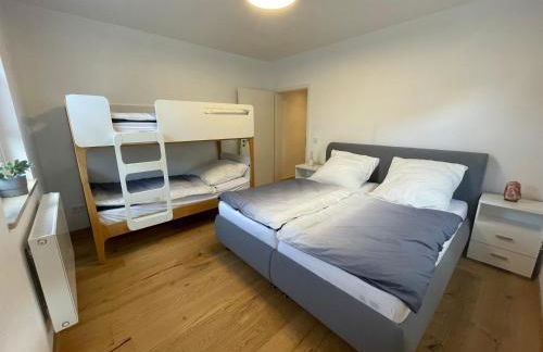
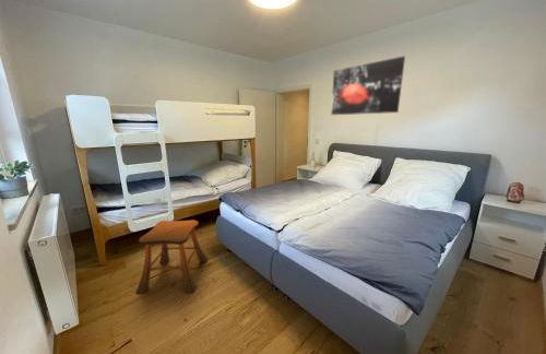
+ wall art (363, 90)
+ stool (174, 248)
